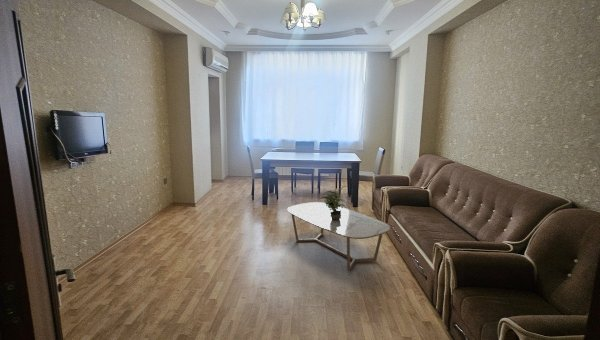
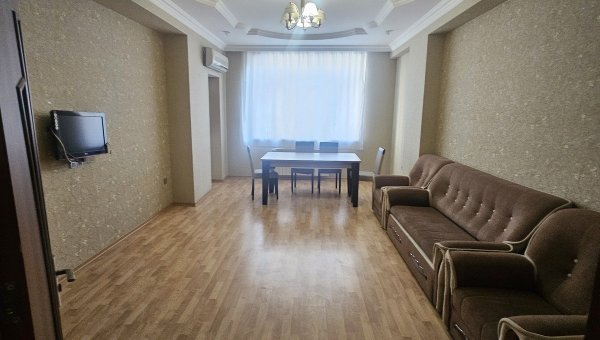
- potted plant (334, 202)
- coffee table (334, 232)
